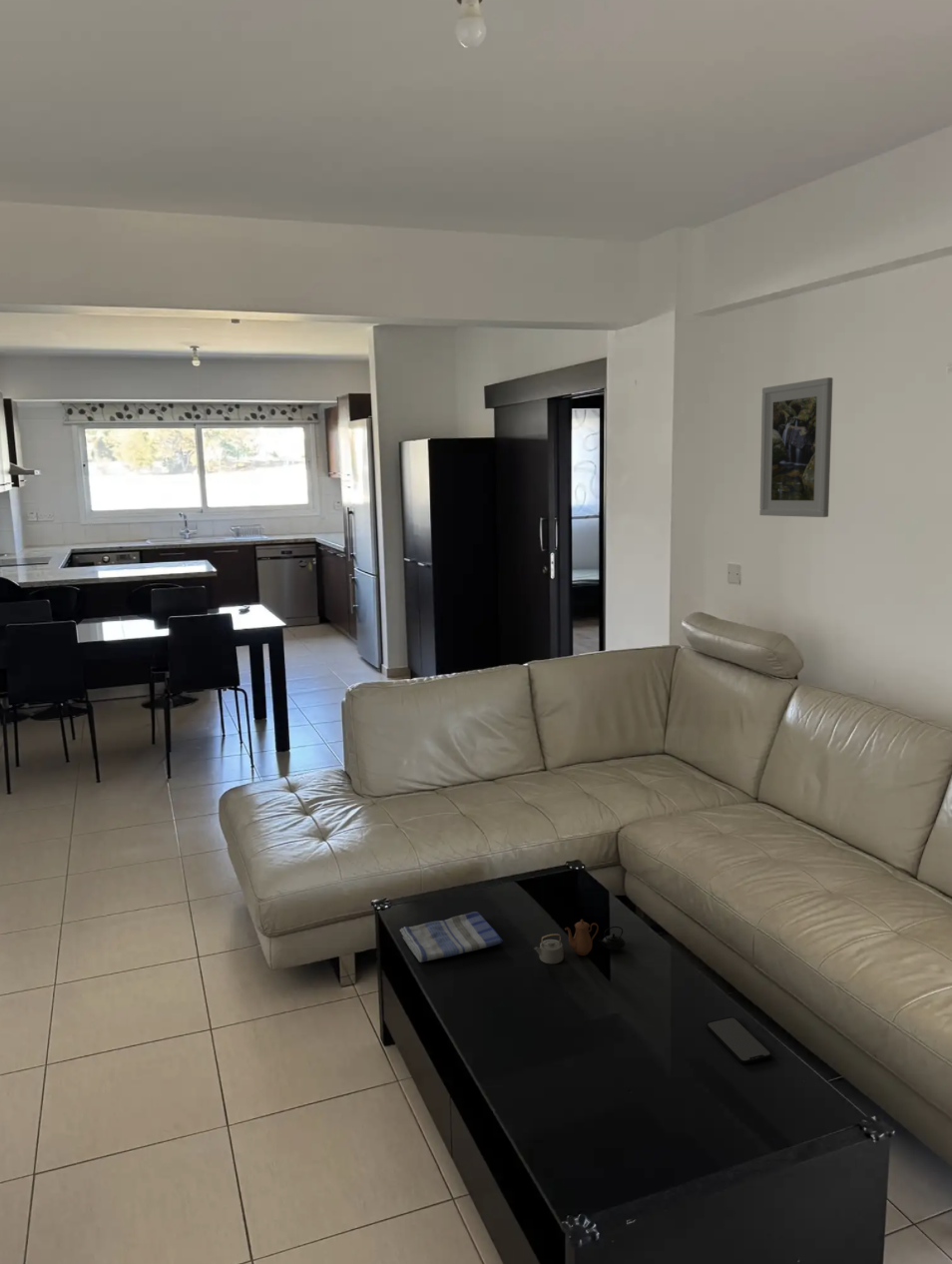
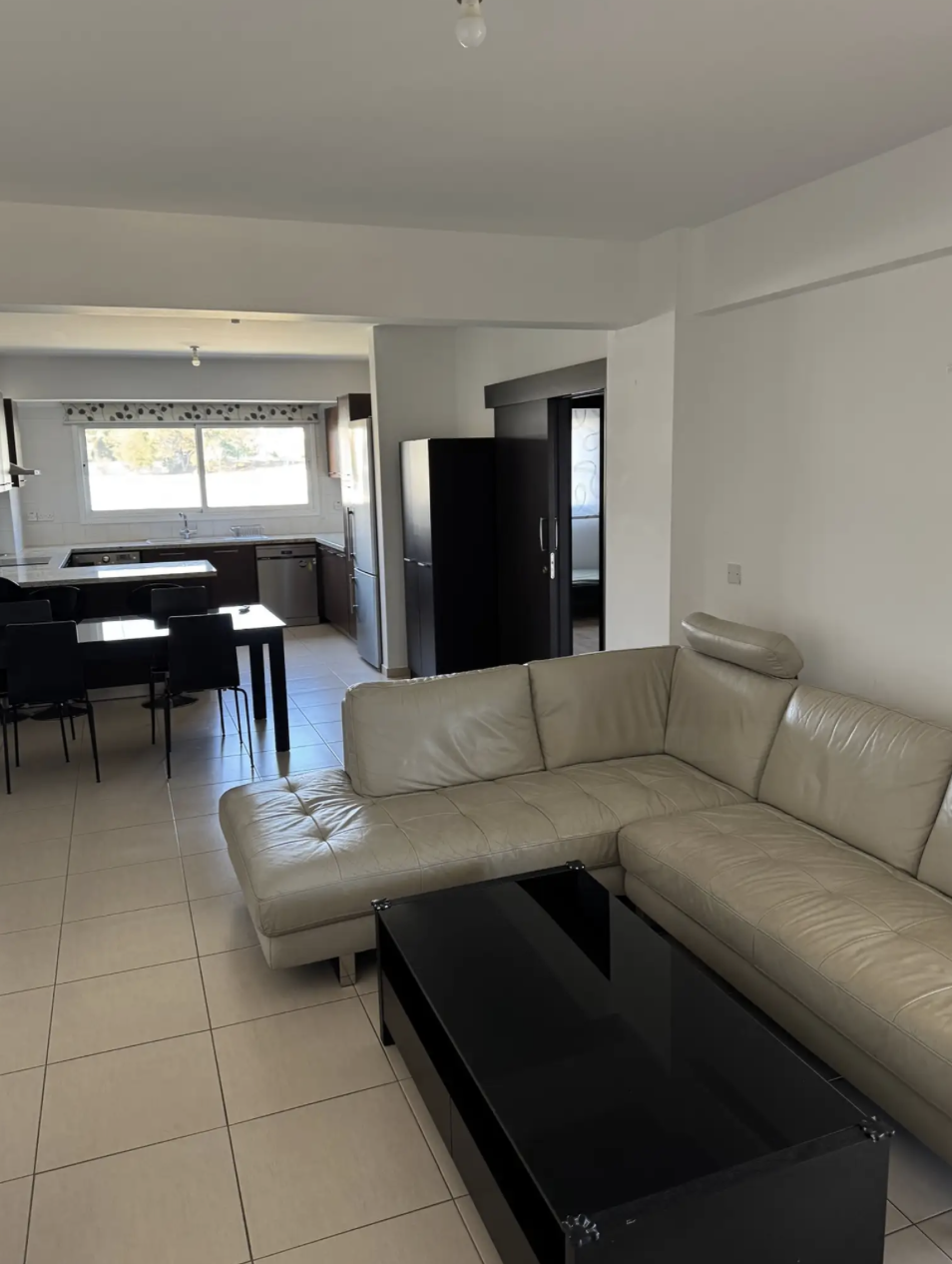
- teapot (580, 936)
- smartphone (737, 1039)
- dish towel (450, 936)
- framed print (793, 450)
